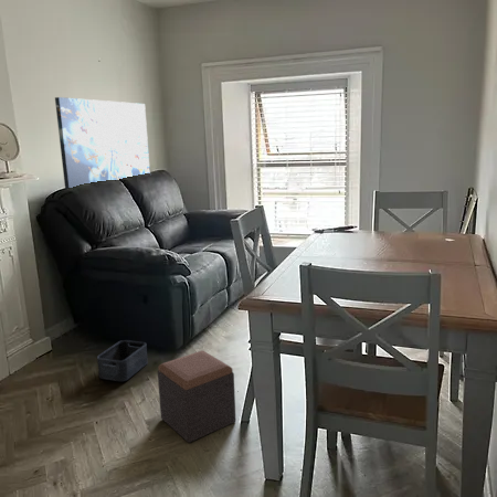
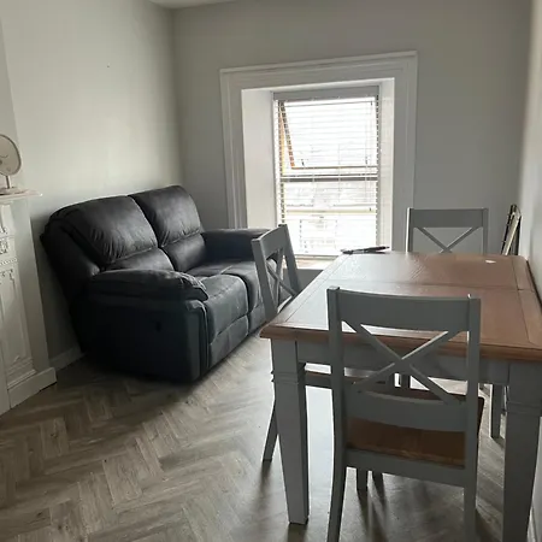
- storage bin (123, 360)
- footstool (195, 392)
- wall art (109, 149)
